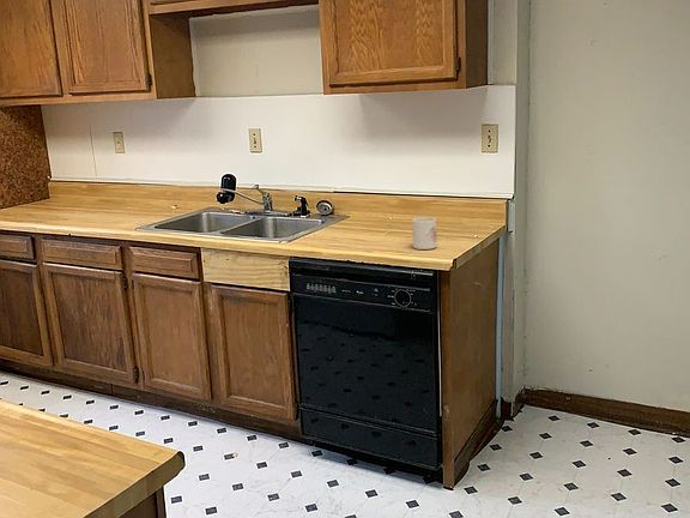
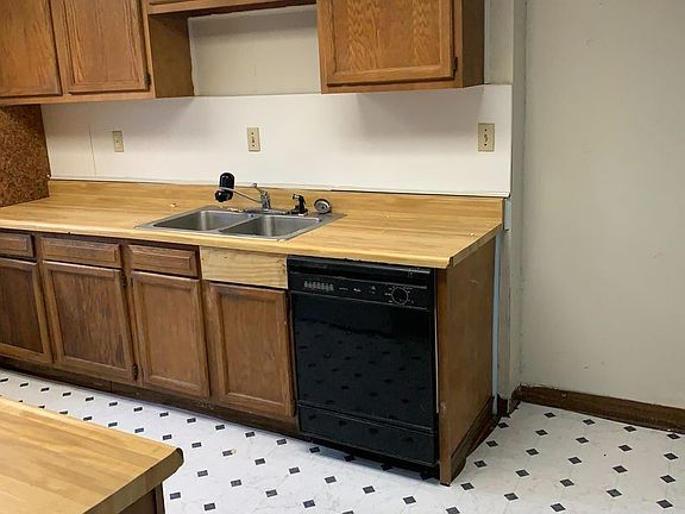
- mug (426, 231)
